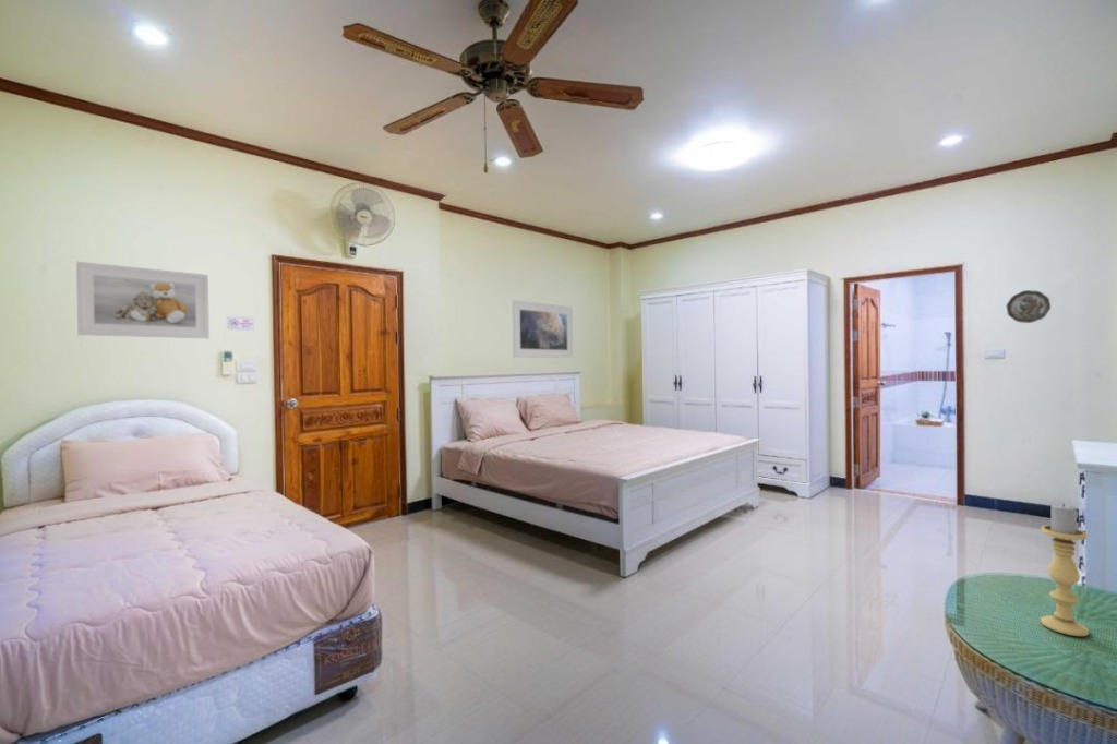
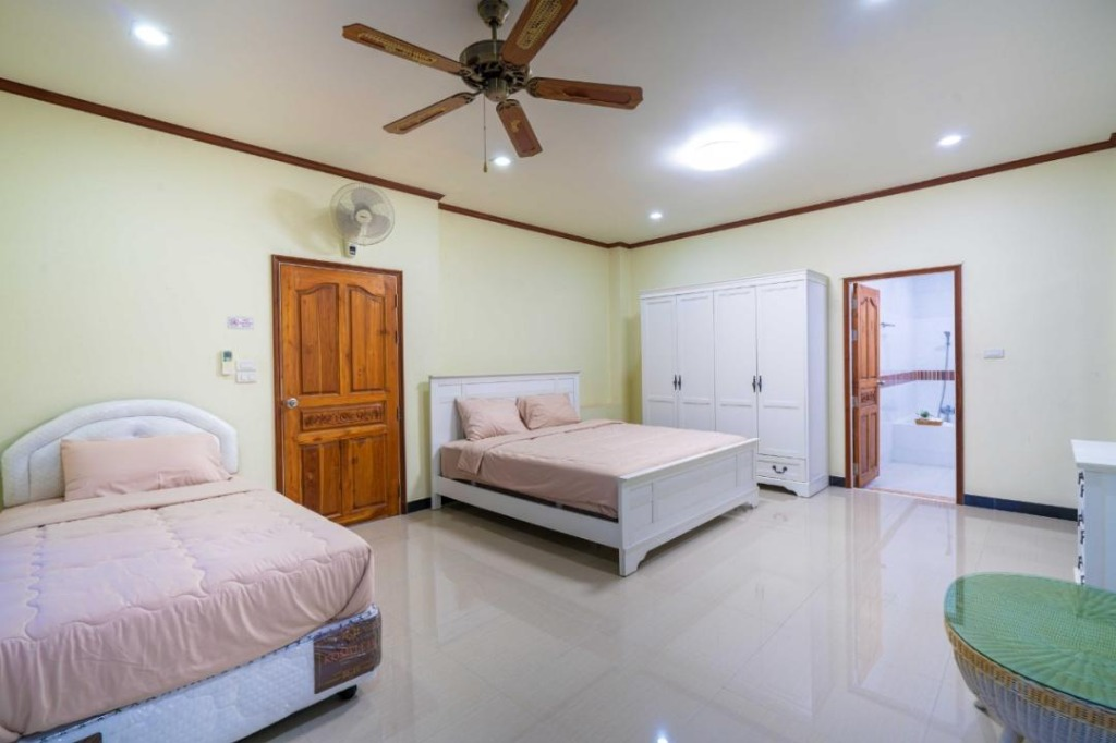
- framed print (147, 302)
- candle holder (1064, 565)
- decorative plate (1028, 307)
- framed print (544, 331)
